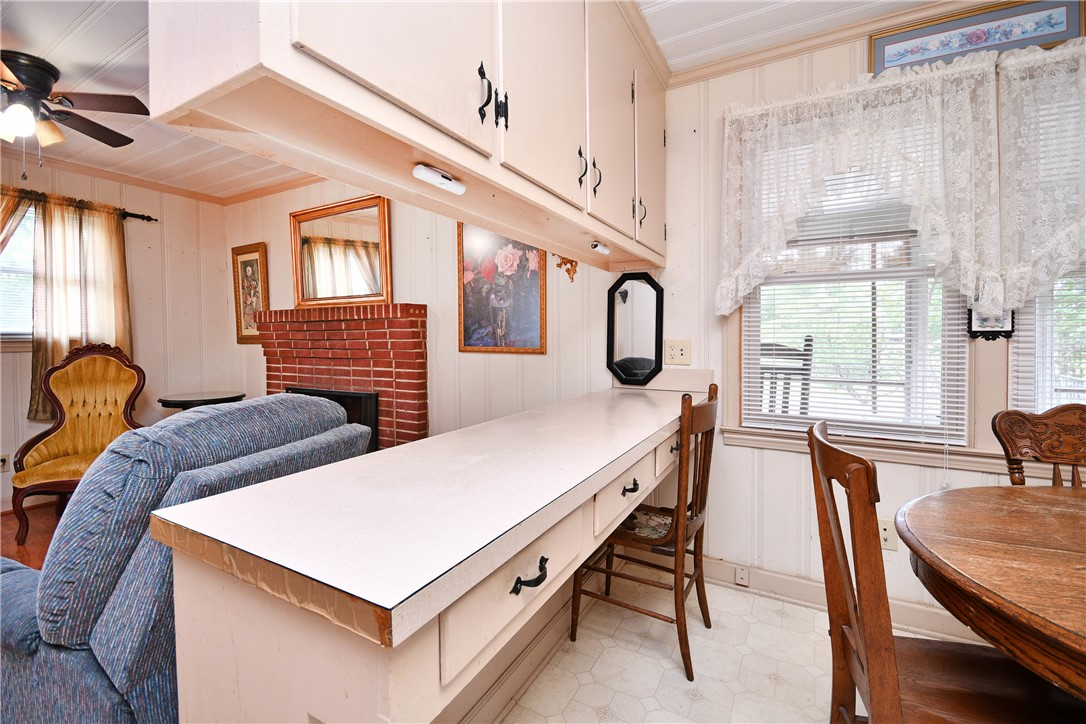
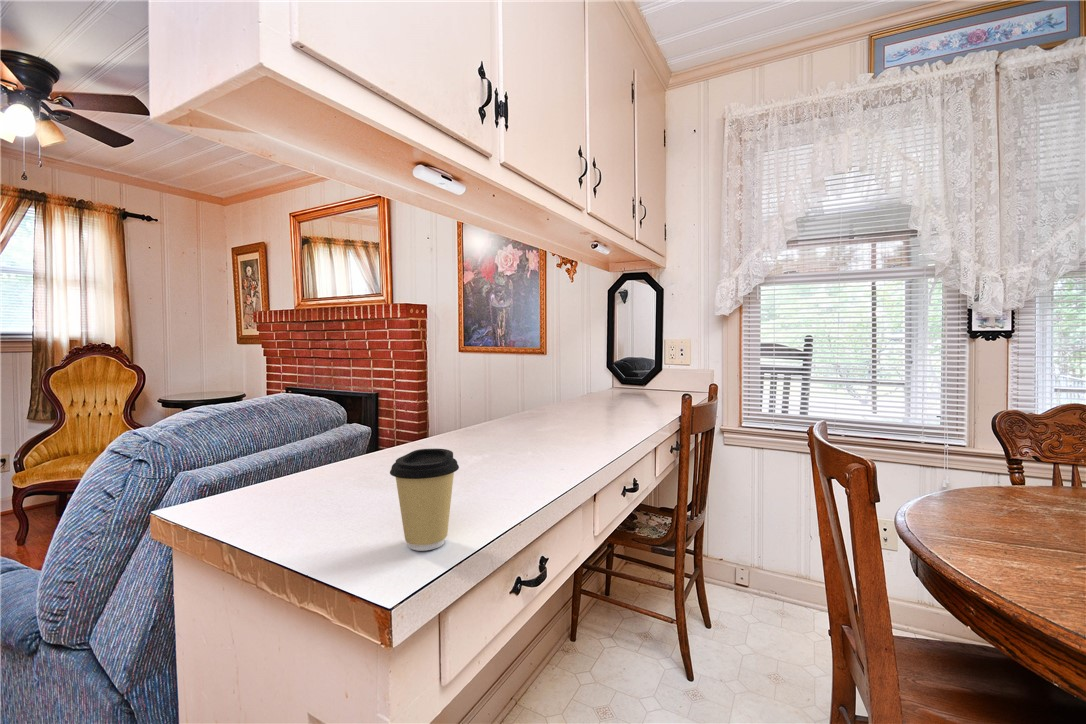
+ coffee cup (425, 498)
